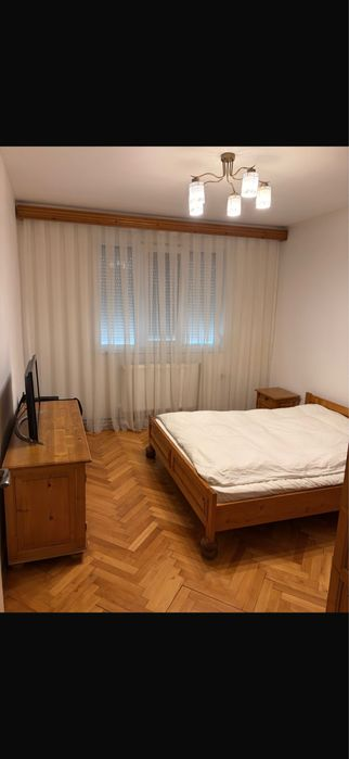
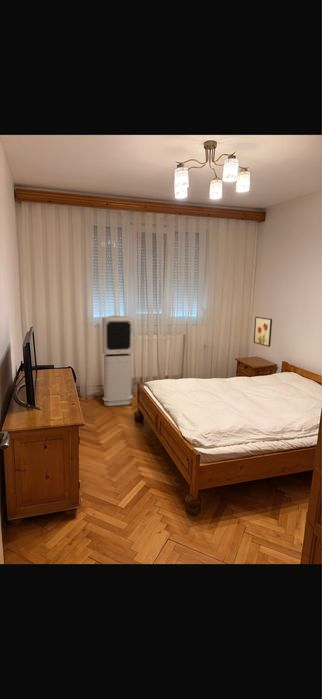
+ air purifier (115, 359)
+ wall art (263, 331)
